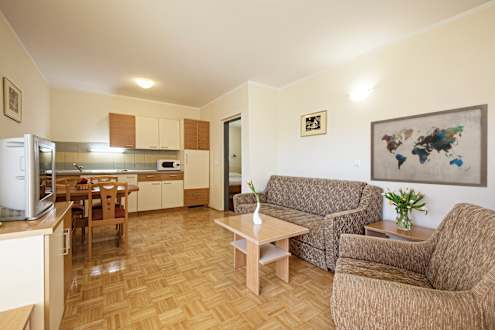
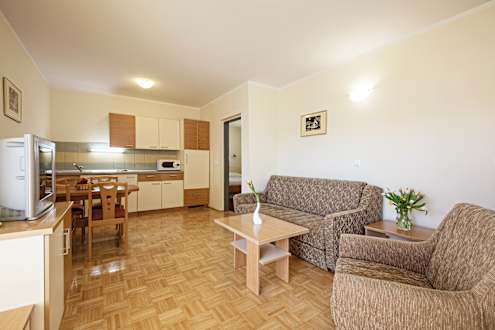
- wall art (418, 149)
